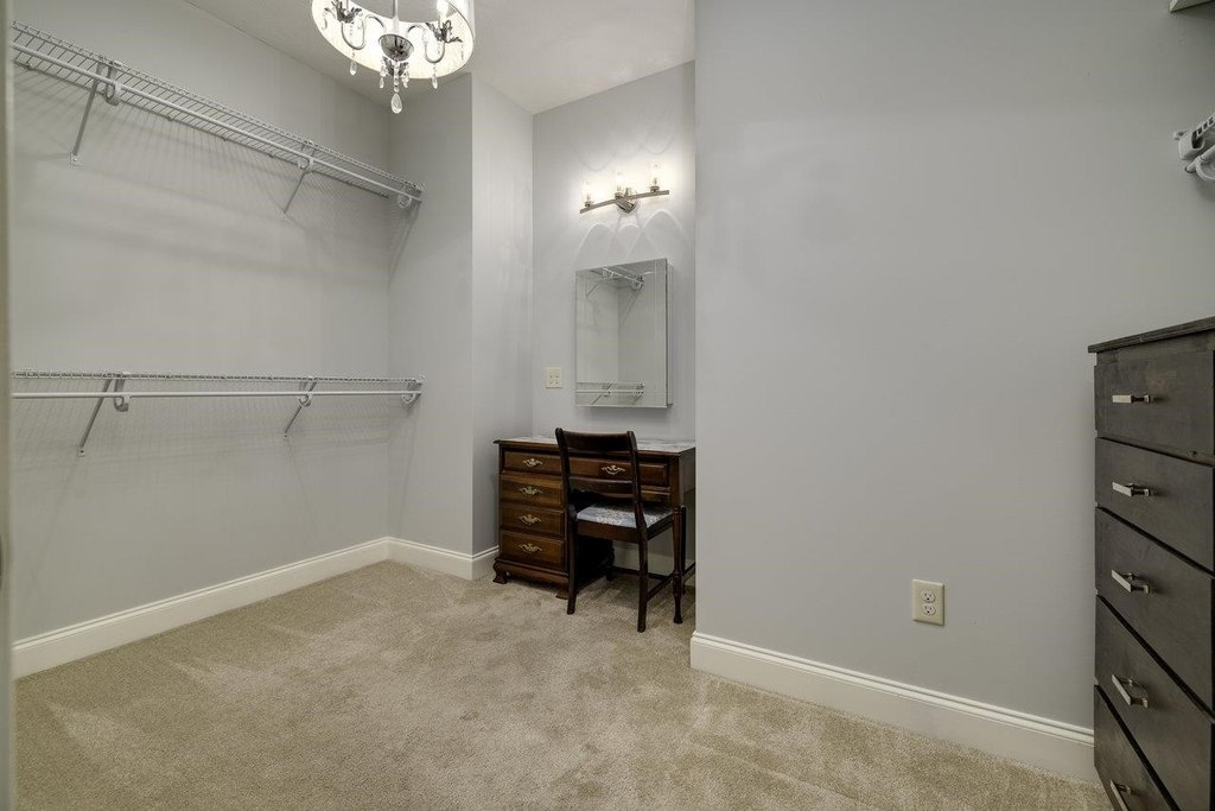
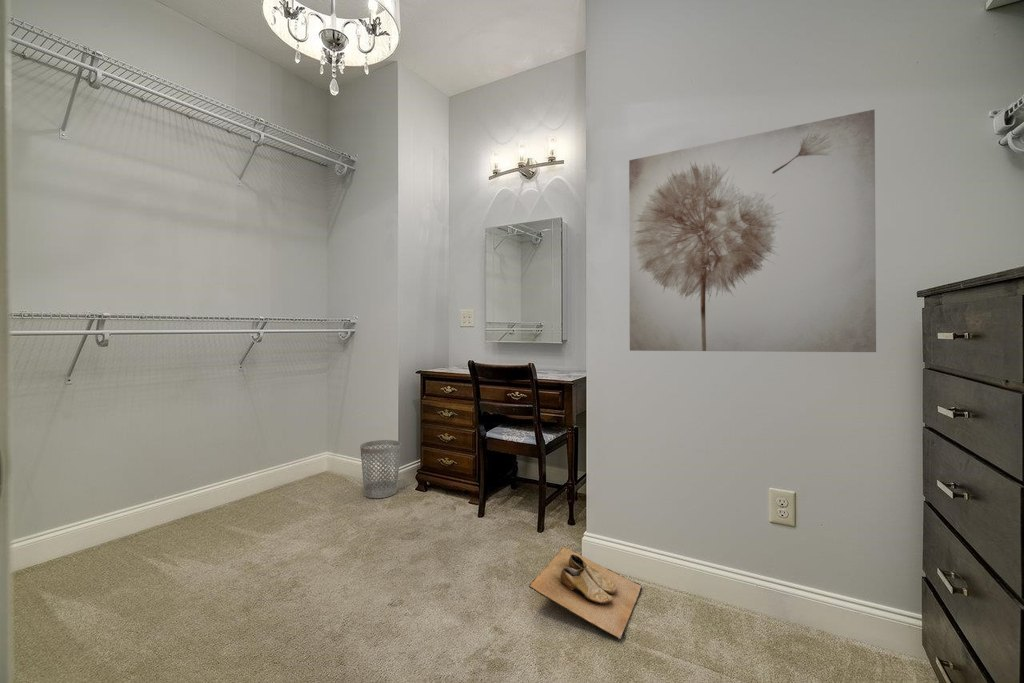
+ wall art (737, 245)
+ shoes (588, 582)
+ wastebasket (380, 468)
